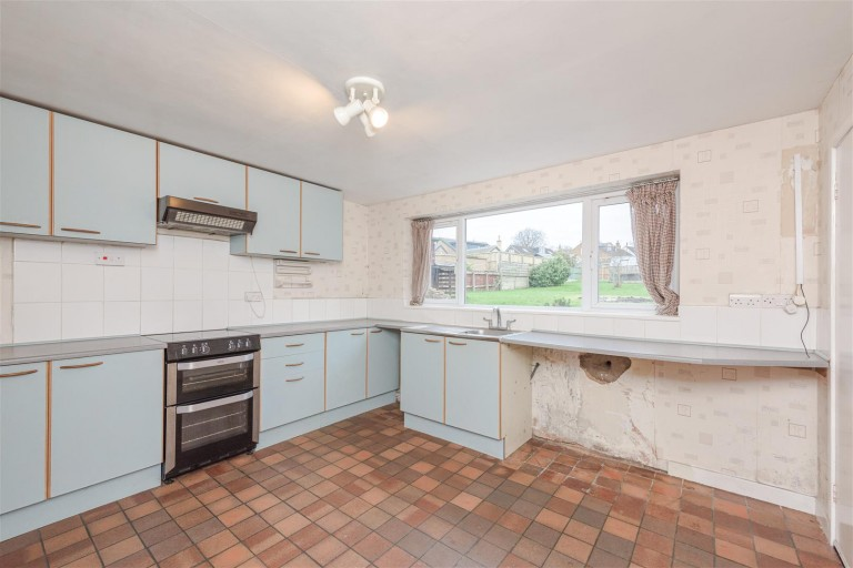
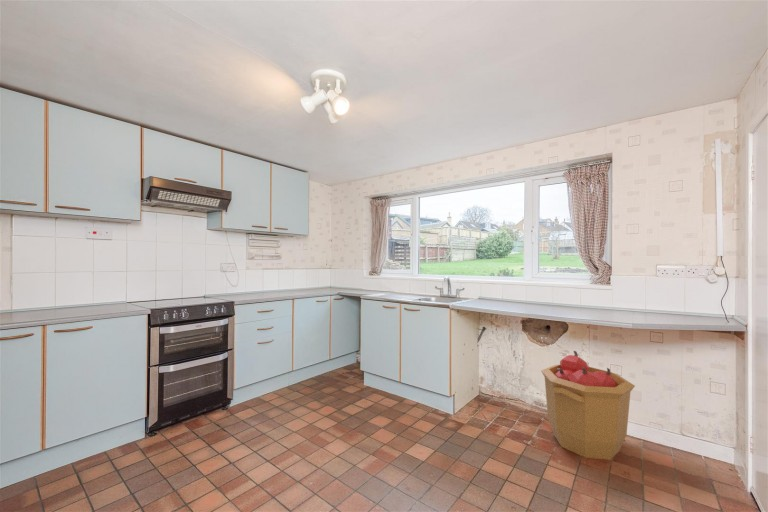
+ trash can (585, 400)
